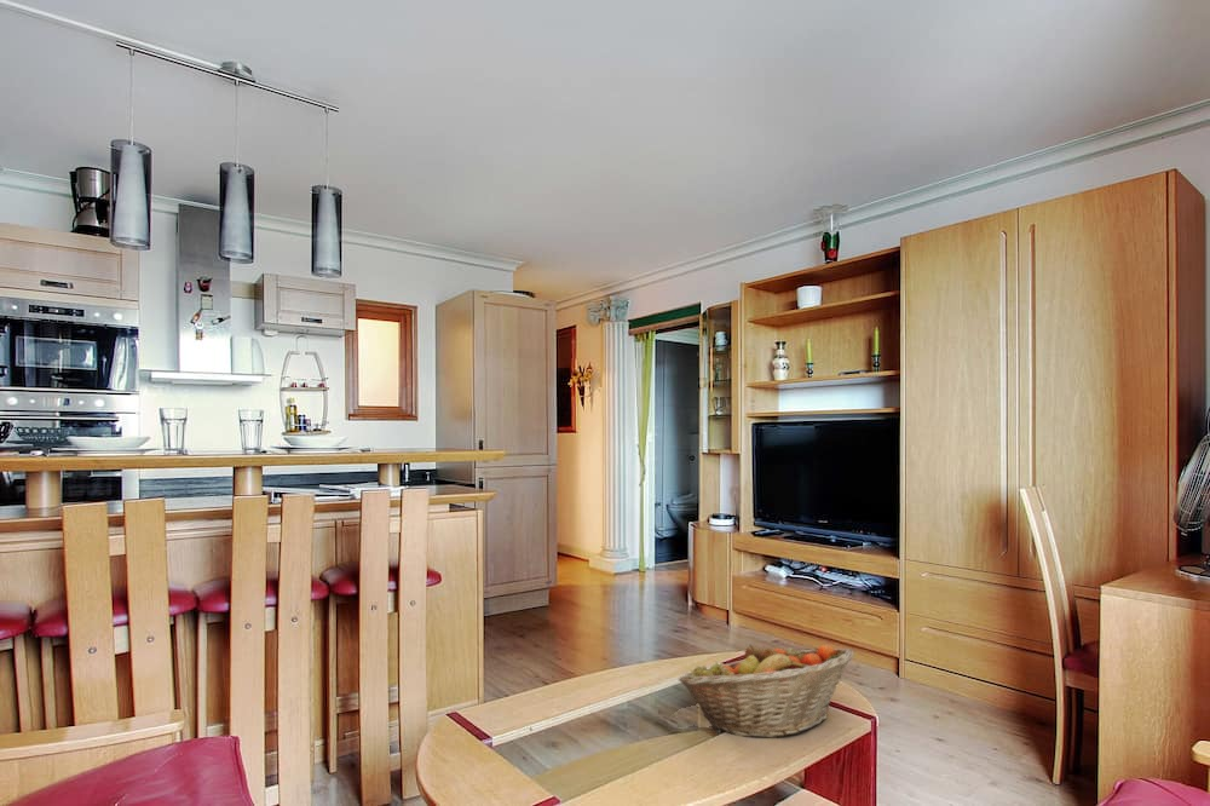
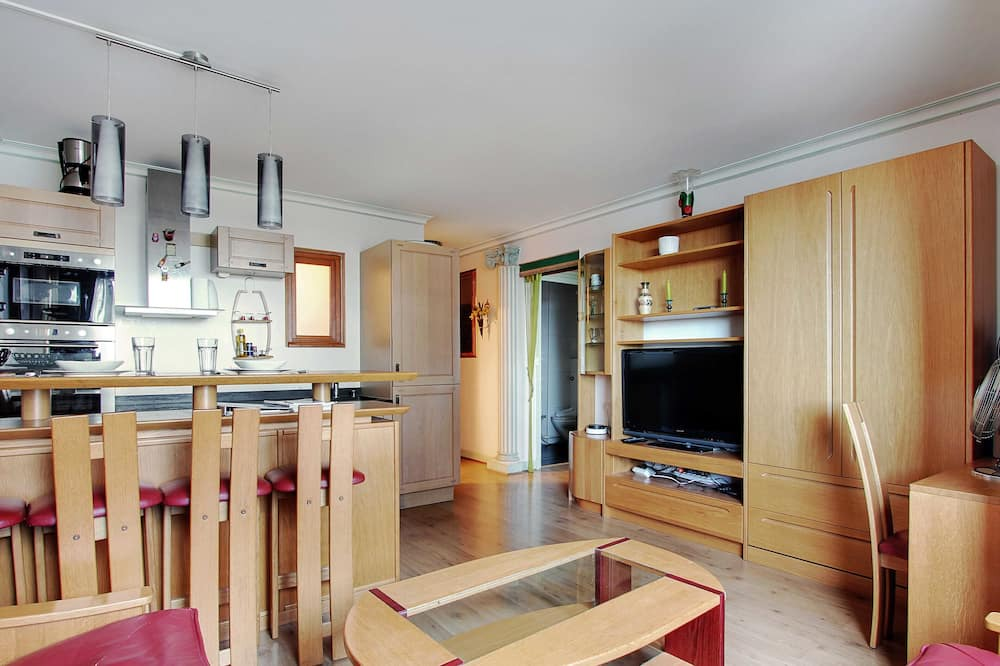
- fruit basket (767, 679)
